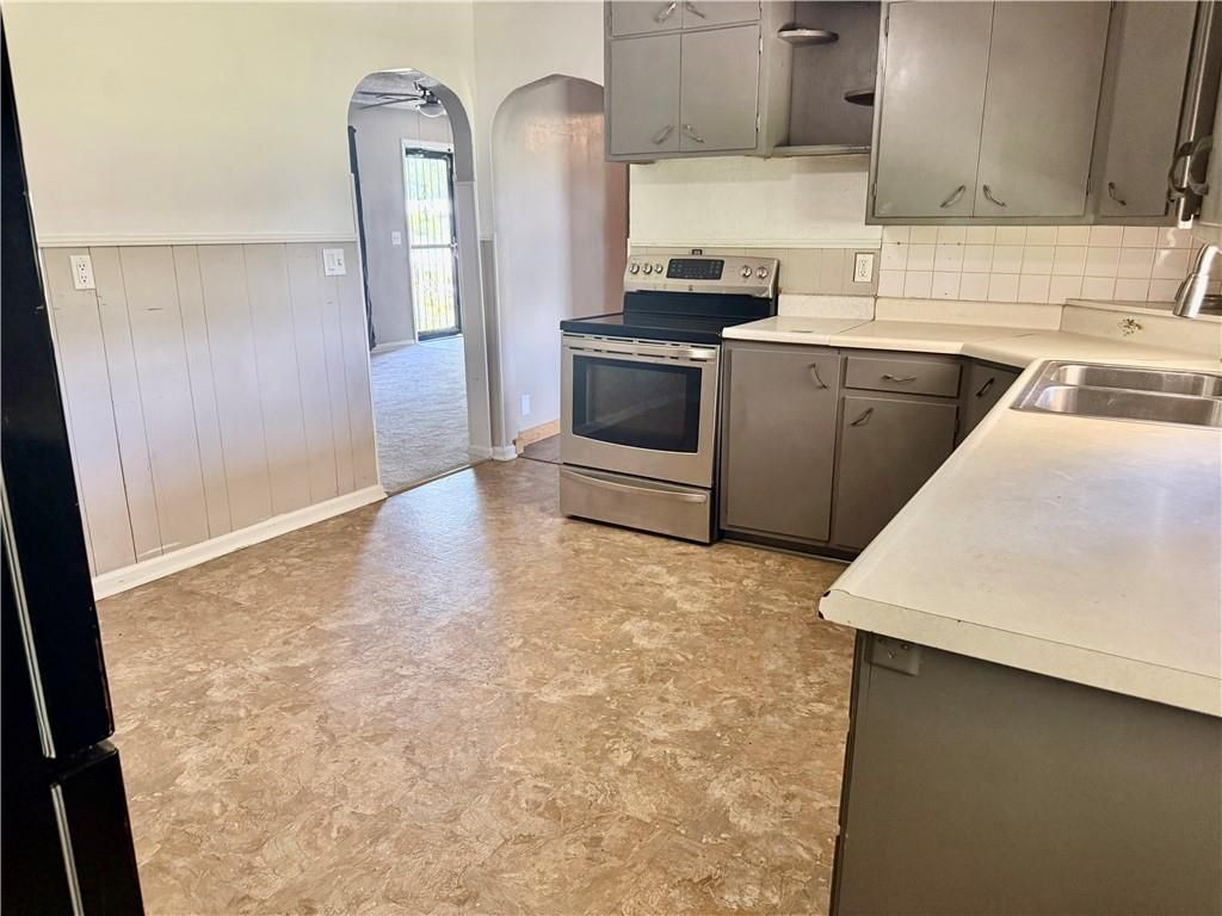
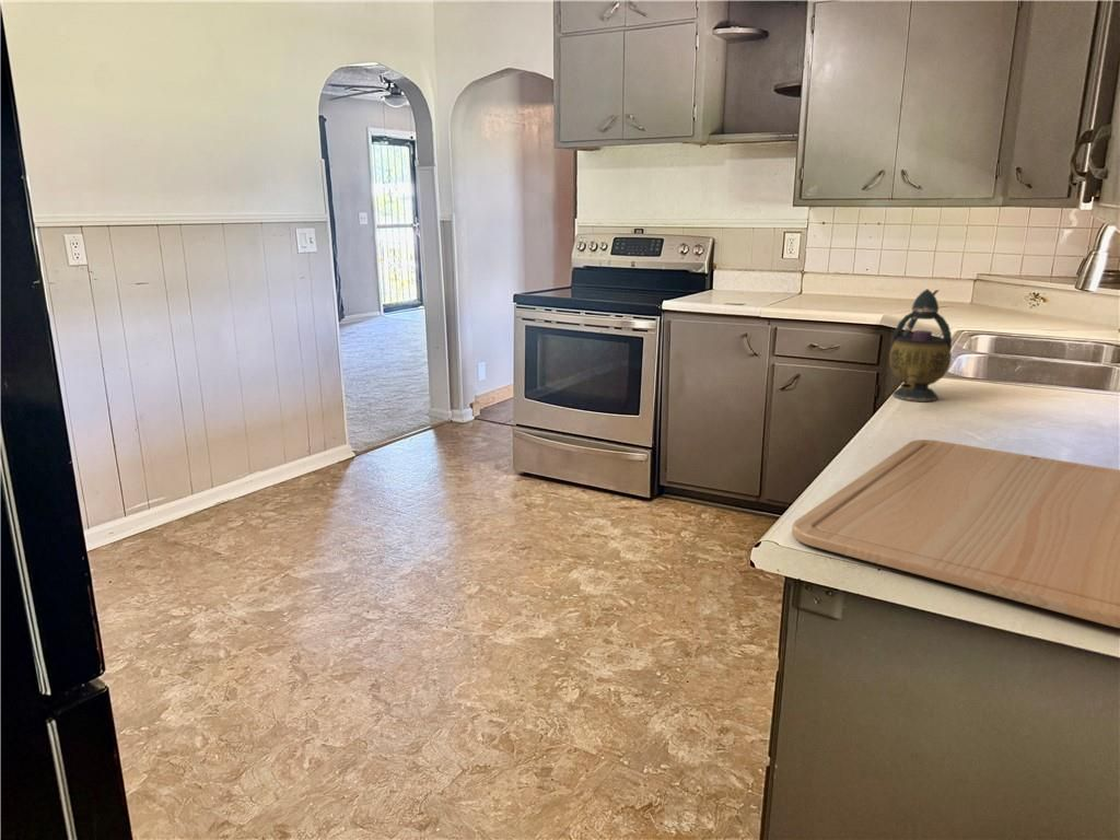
+ chopping board (1000, 506)
+ teapot (919, 346)
